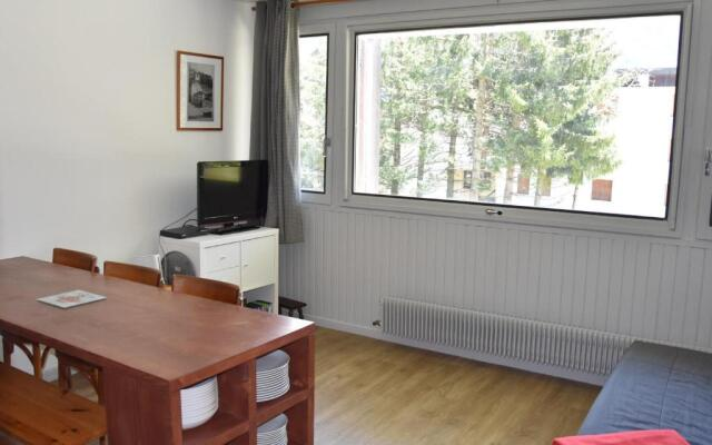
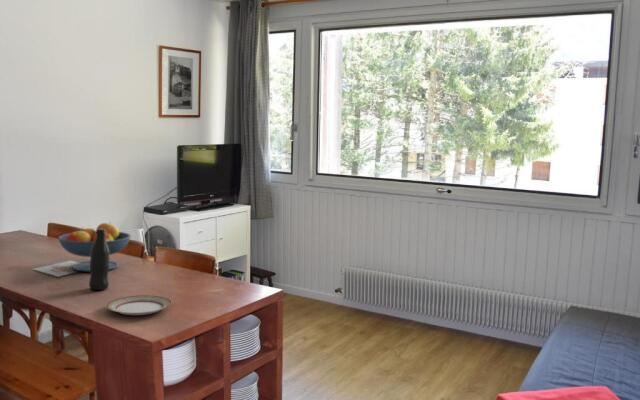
+ bottle (99, 259)
+ fruit bowl (93, 244)
+ plate (139, 306)
